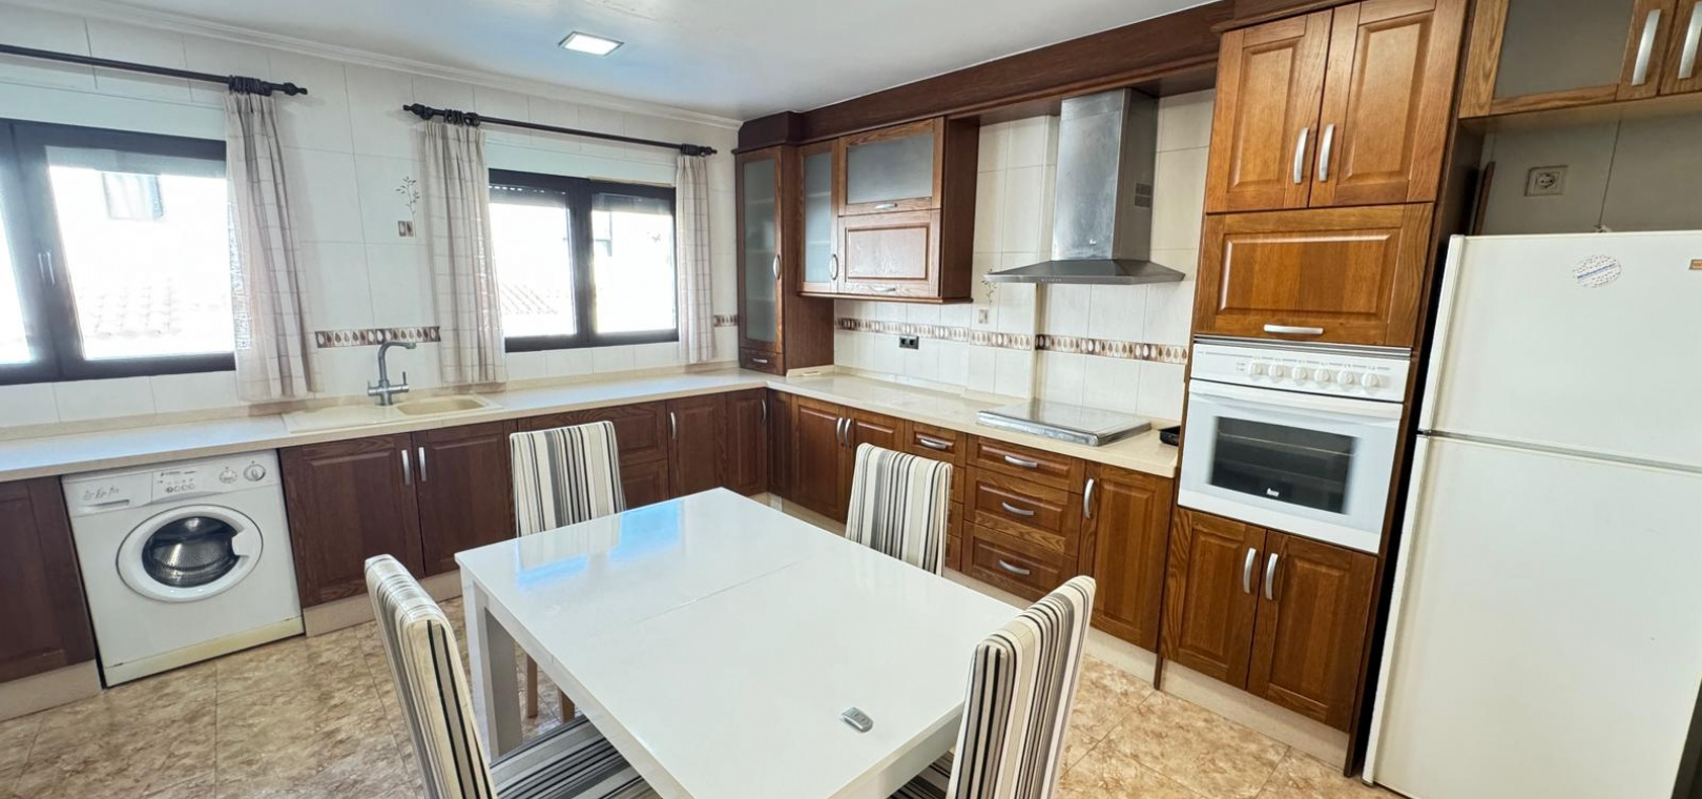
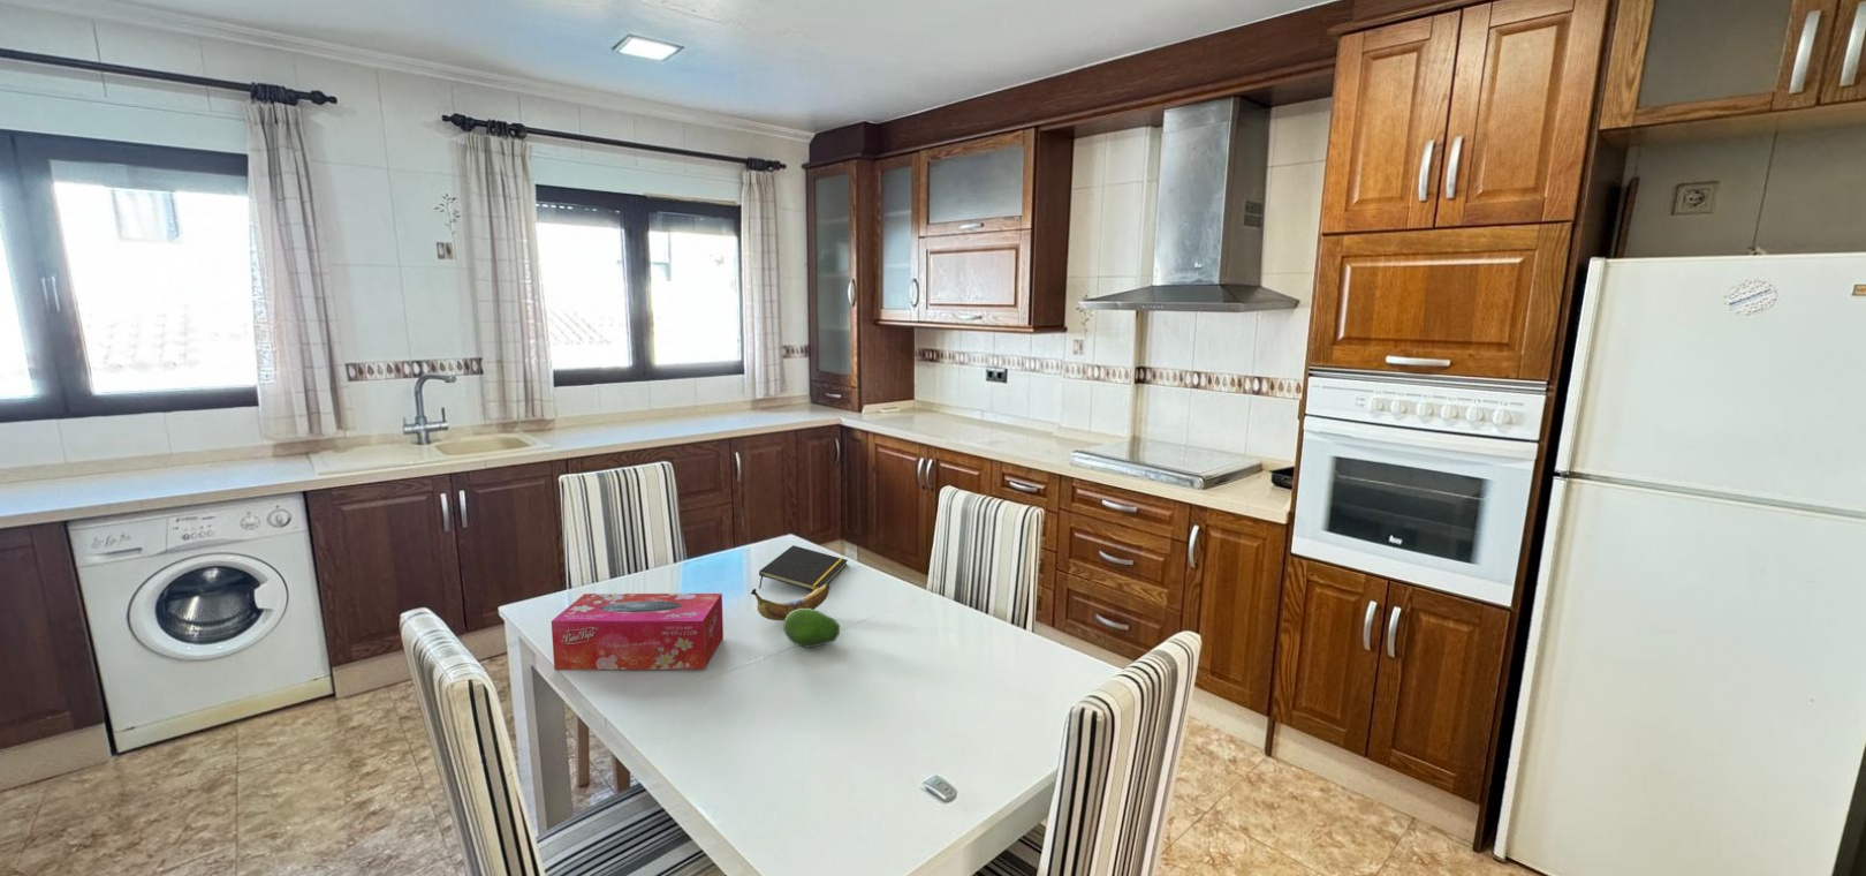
+ banana (791, 602)
+ fruit (810, 626)
+ tissue box (641, 630)
+ notepad (806, 567)
